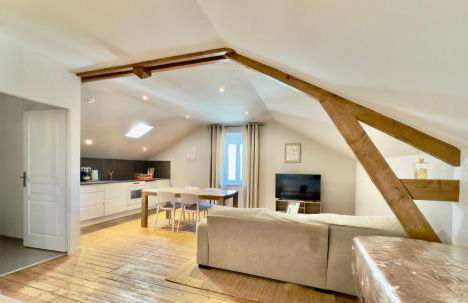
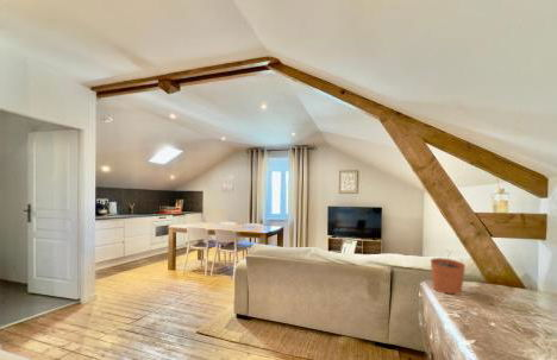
+ plant pot (446, 269)
